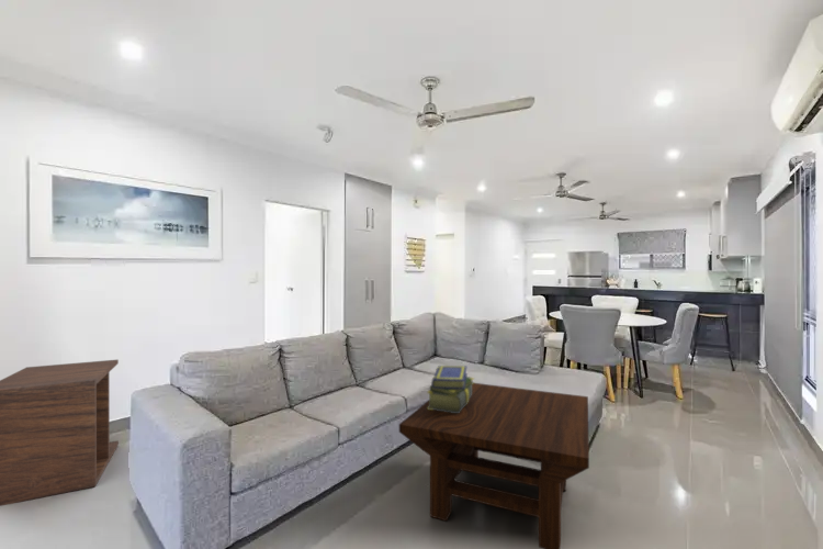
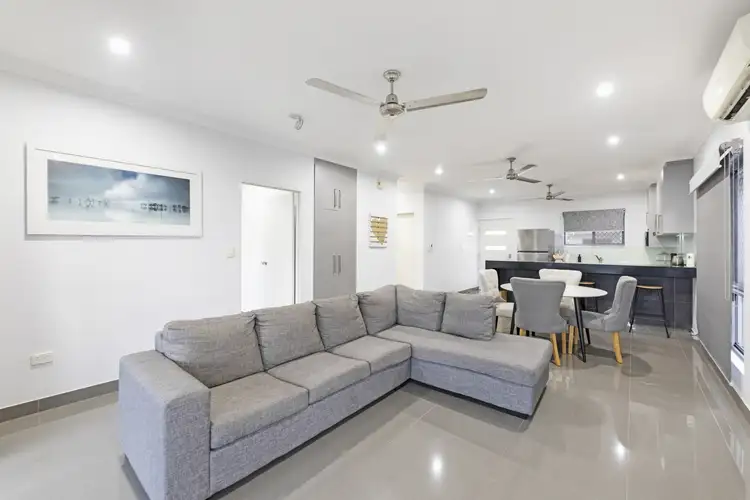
- coffee table (503, 453)
- side table (58, 423)
- stack of books (451, 386)
